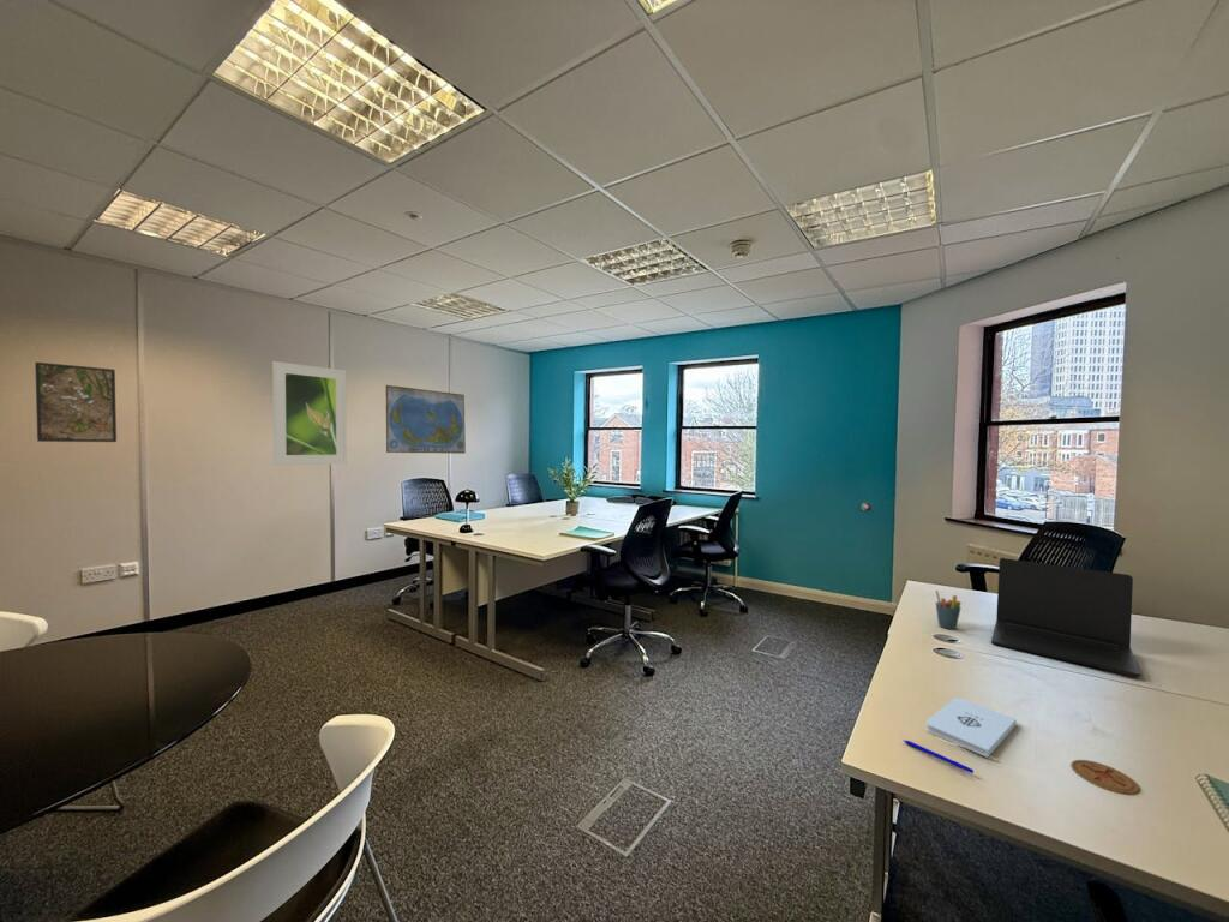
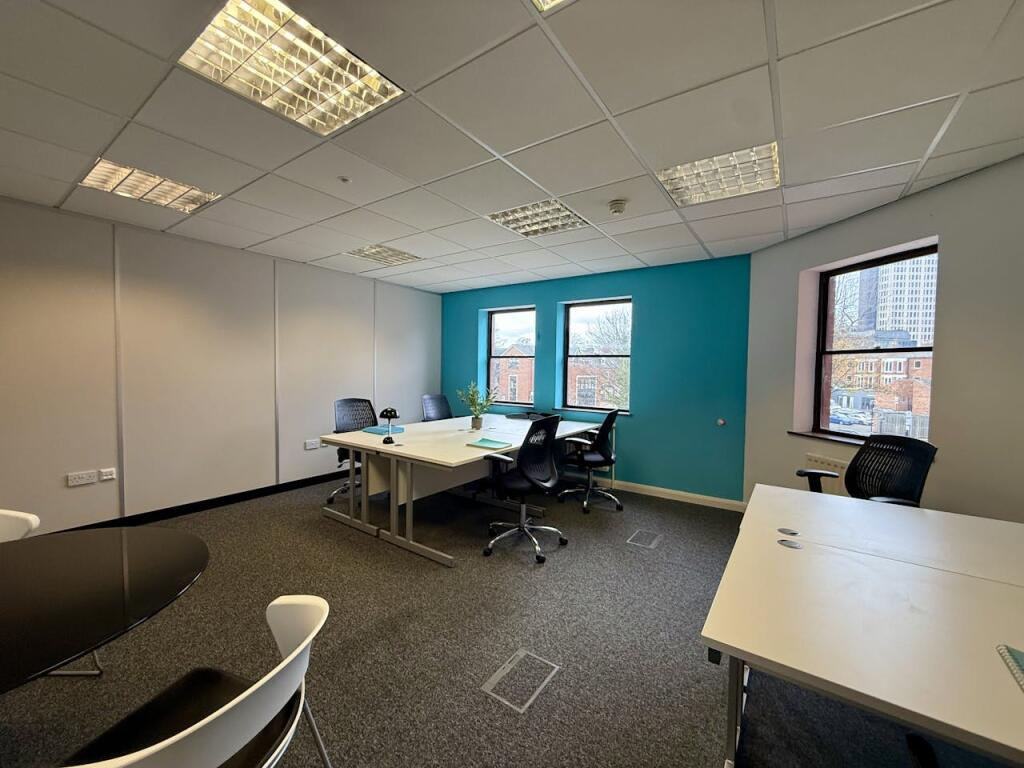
- pen holder (948, 610)
- world map (428, 421)
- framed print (77, 403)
- laptop (1061, 610)
- notepad (970, 724)
- coaster (1103, 776)
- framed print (311, 415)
- pen (935, 754)
